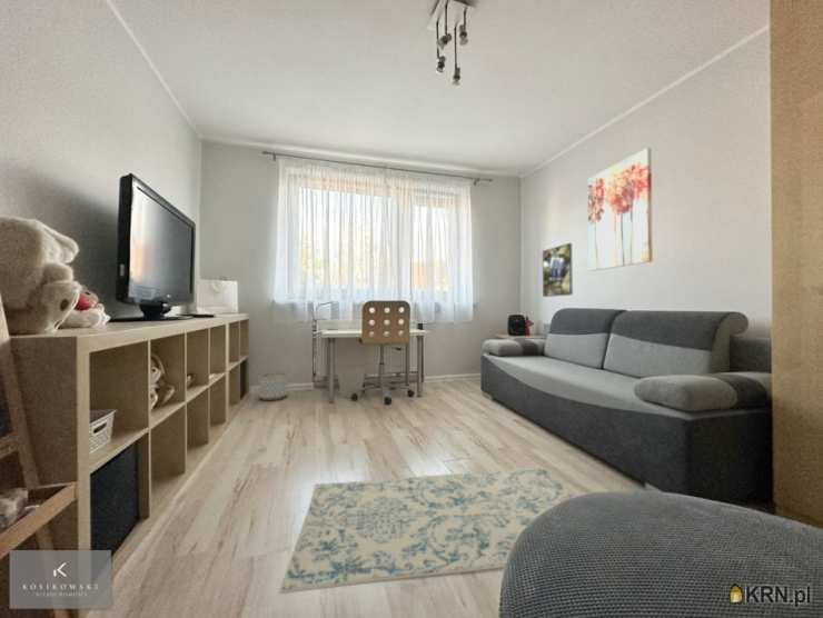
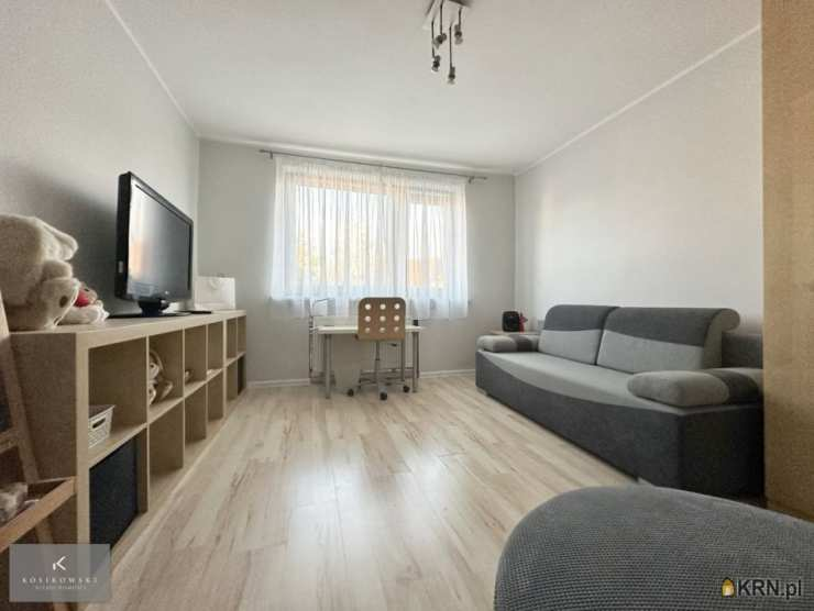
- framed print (556, 271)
- planter (272, 386)
- wall art (616, 216)
- rug (448, 512)
